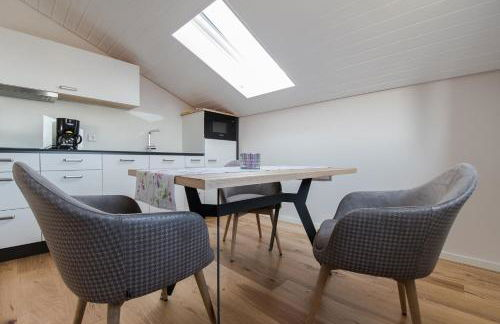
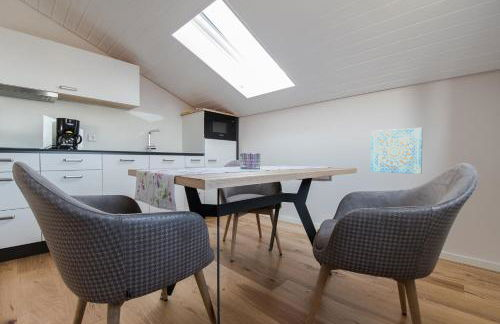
+ wall art (395, 151)
